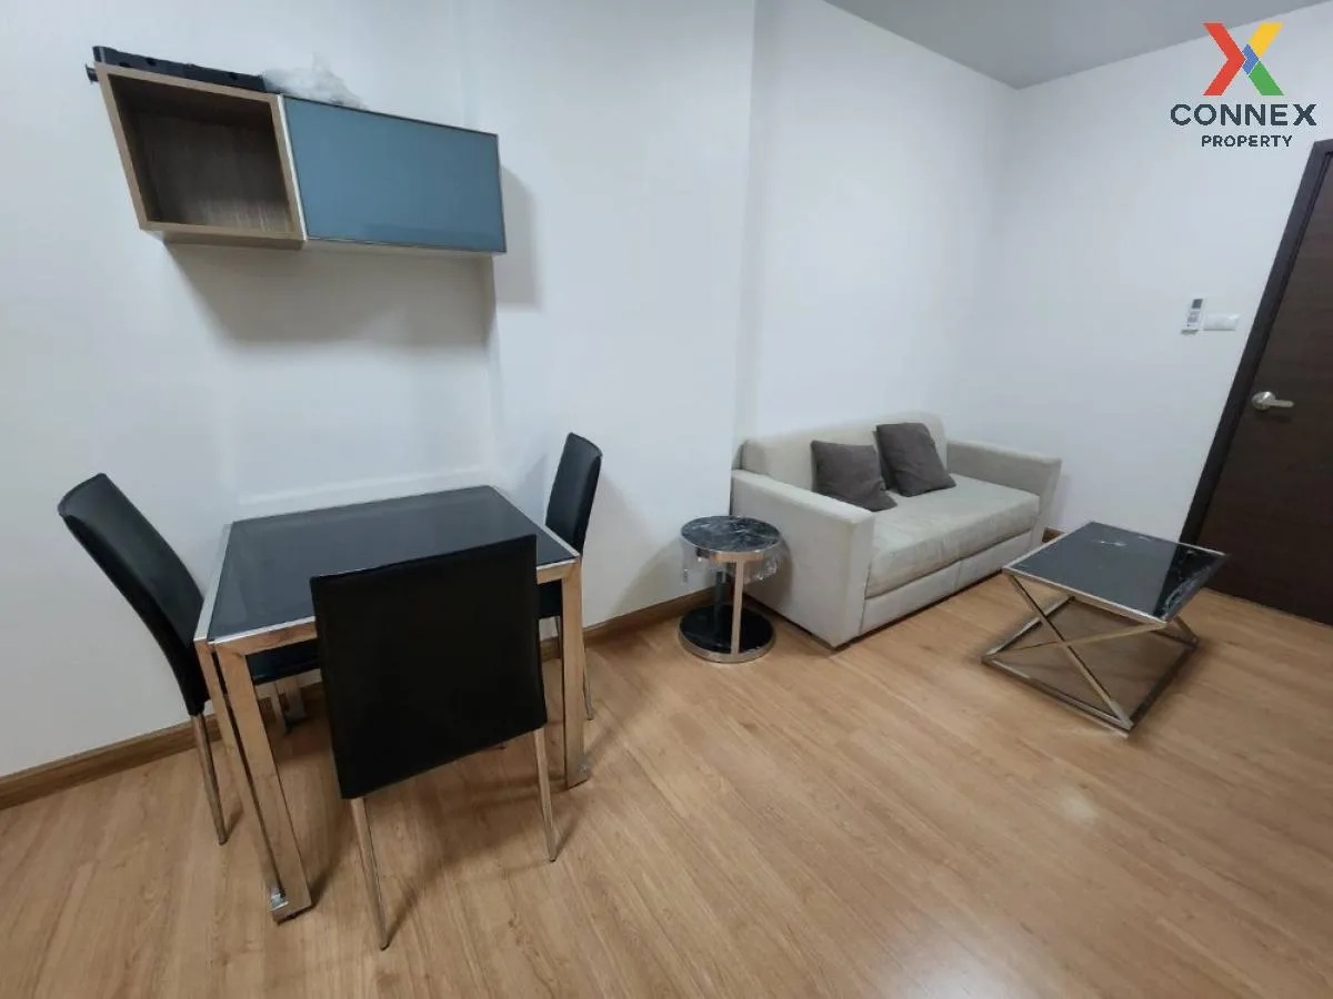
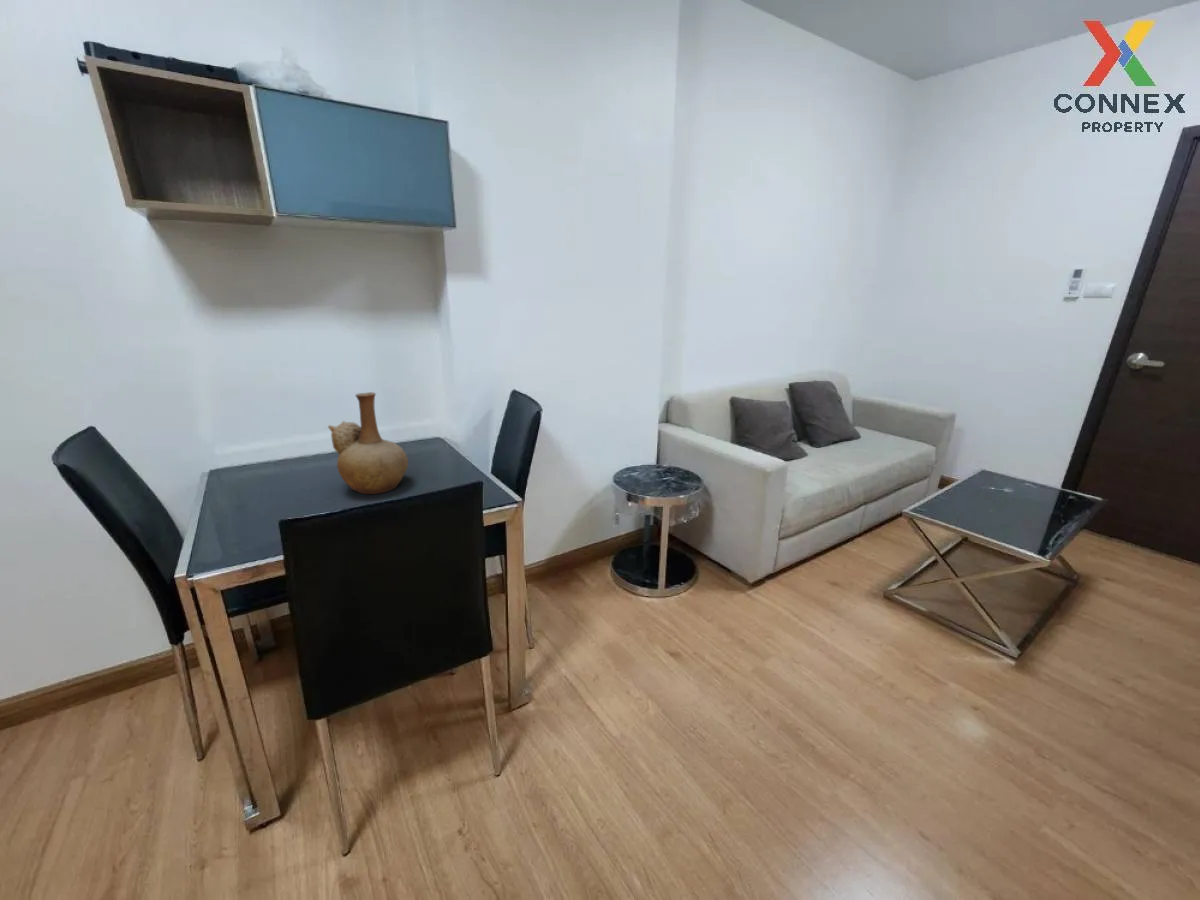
+ vase (365, 440)
